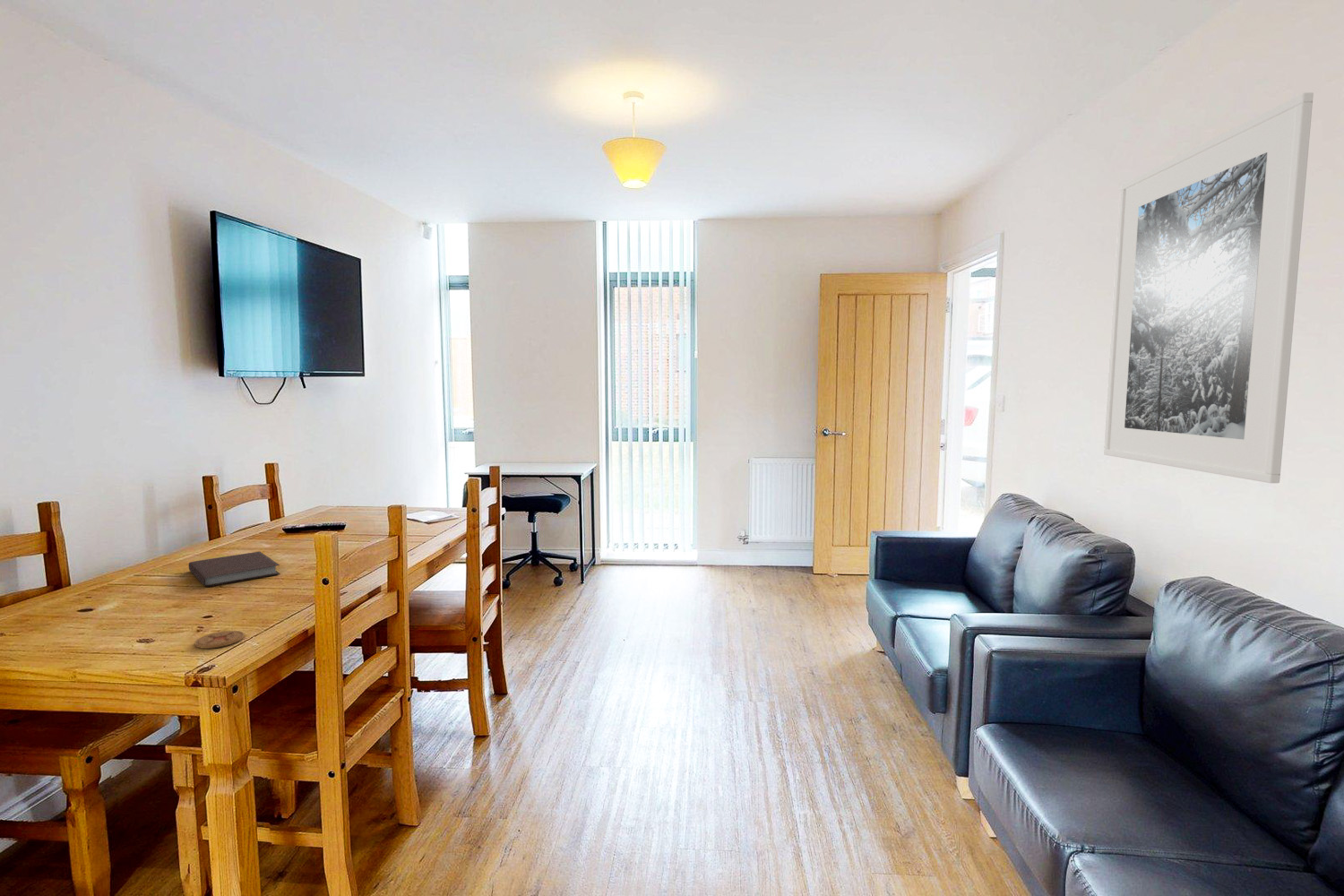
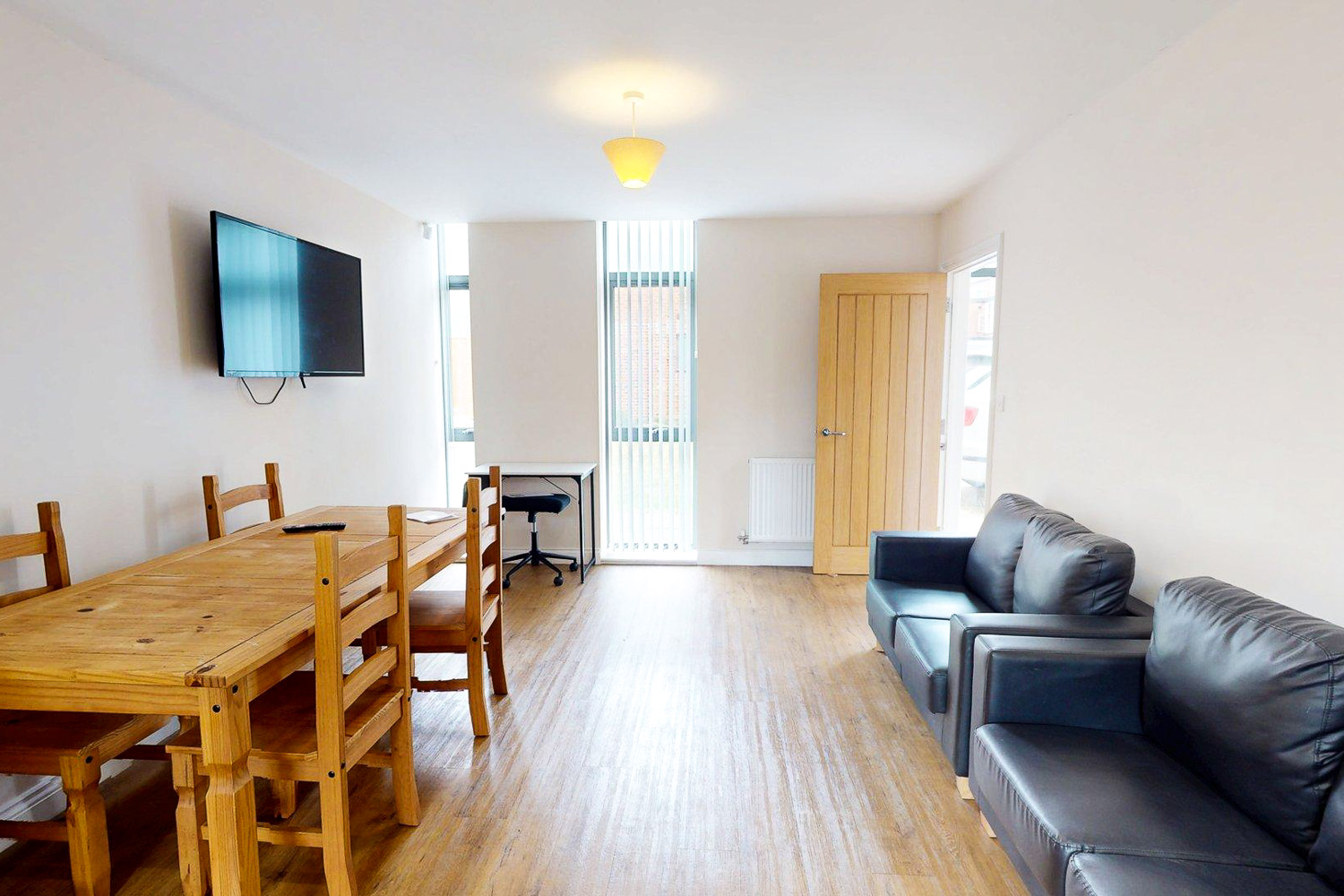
- notebook (234, 567)
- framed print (1187, 310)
- coaster (220, 639)
